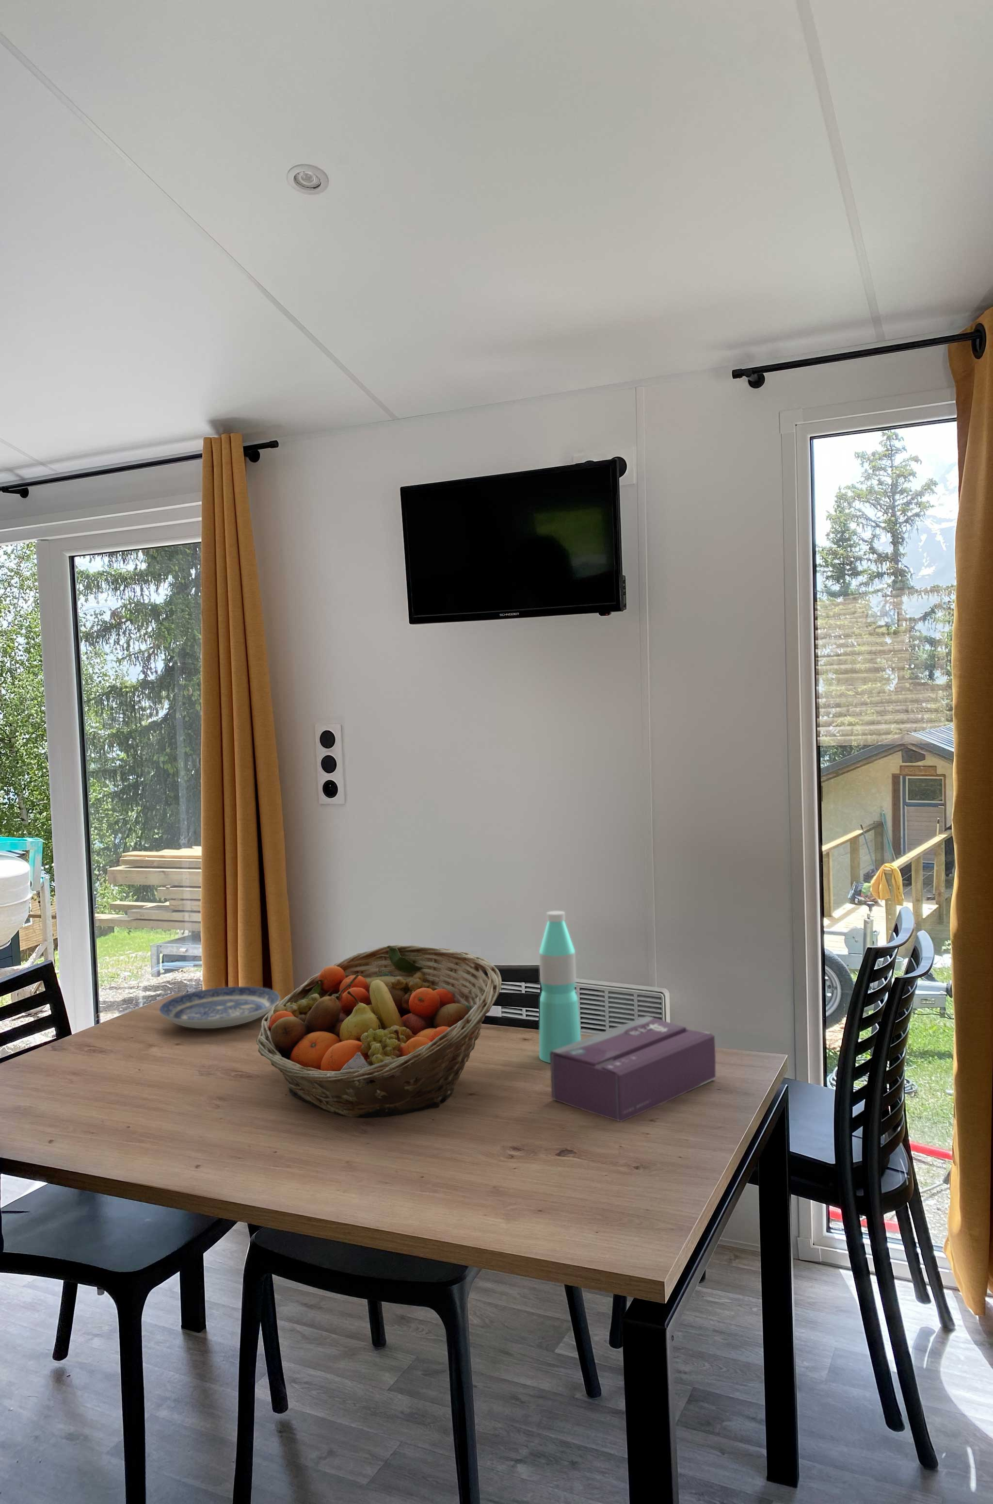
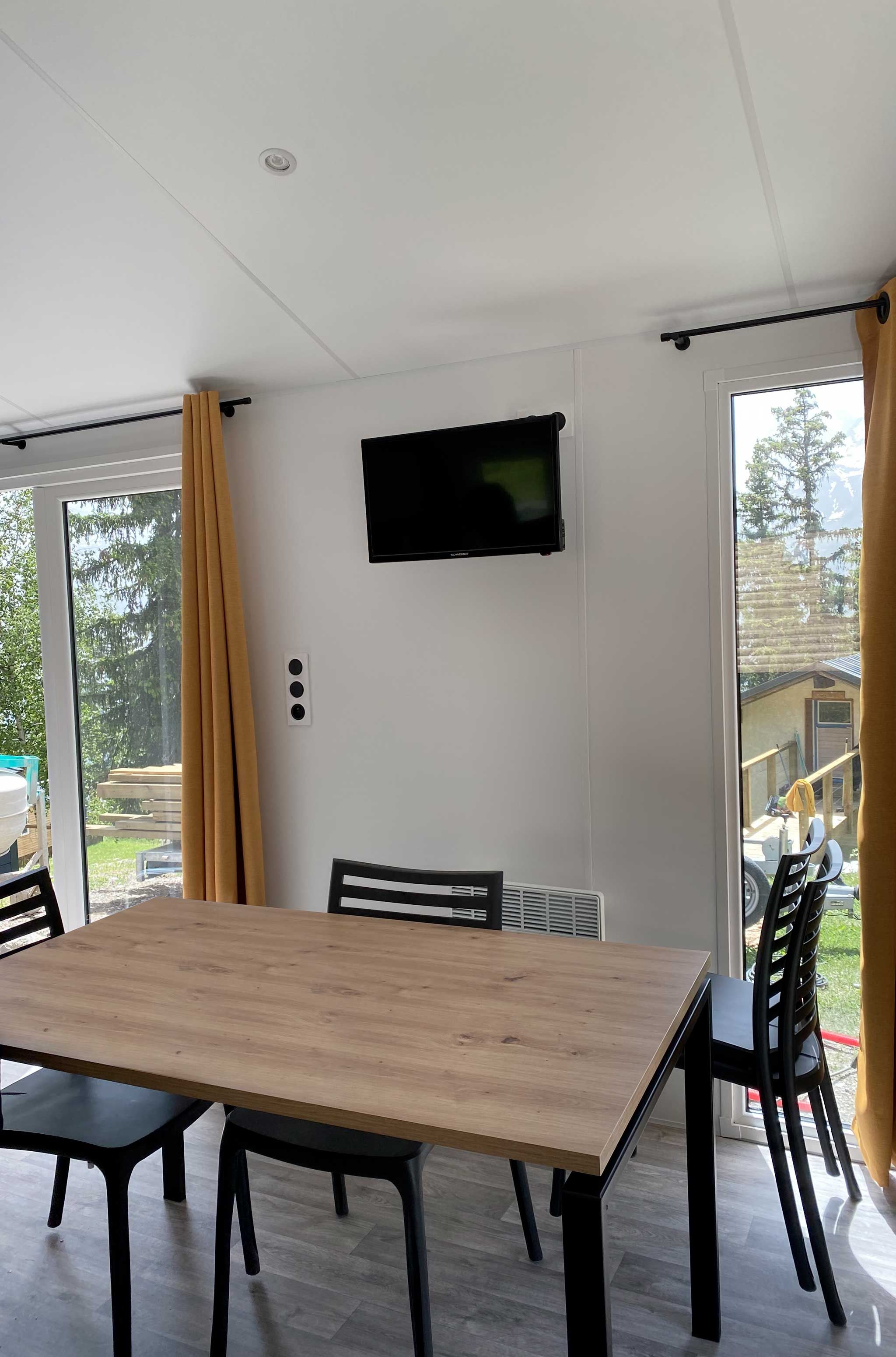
- plate (221, 1010)
- water bottle (559, 984)
- tissue box (634, 1065)
- fruit basket (379, 1025)
